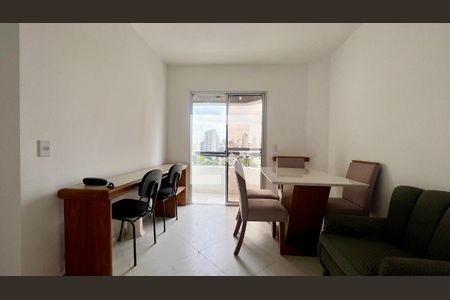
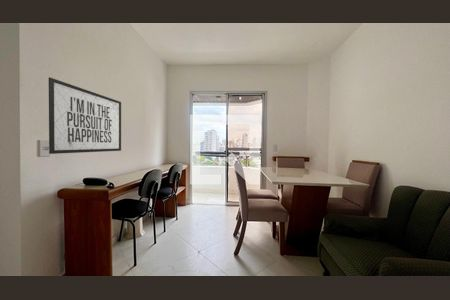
+ mirror (92, 122)
